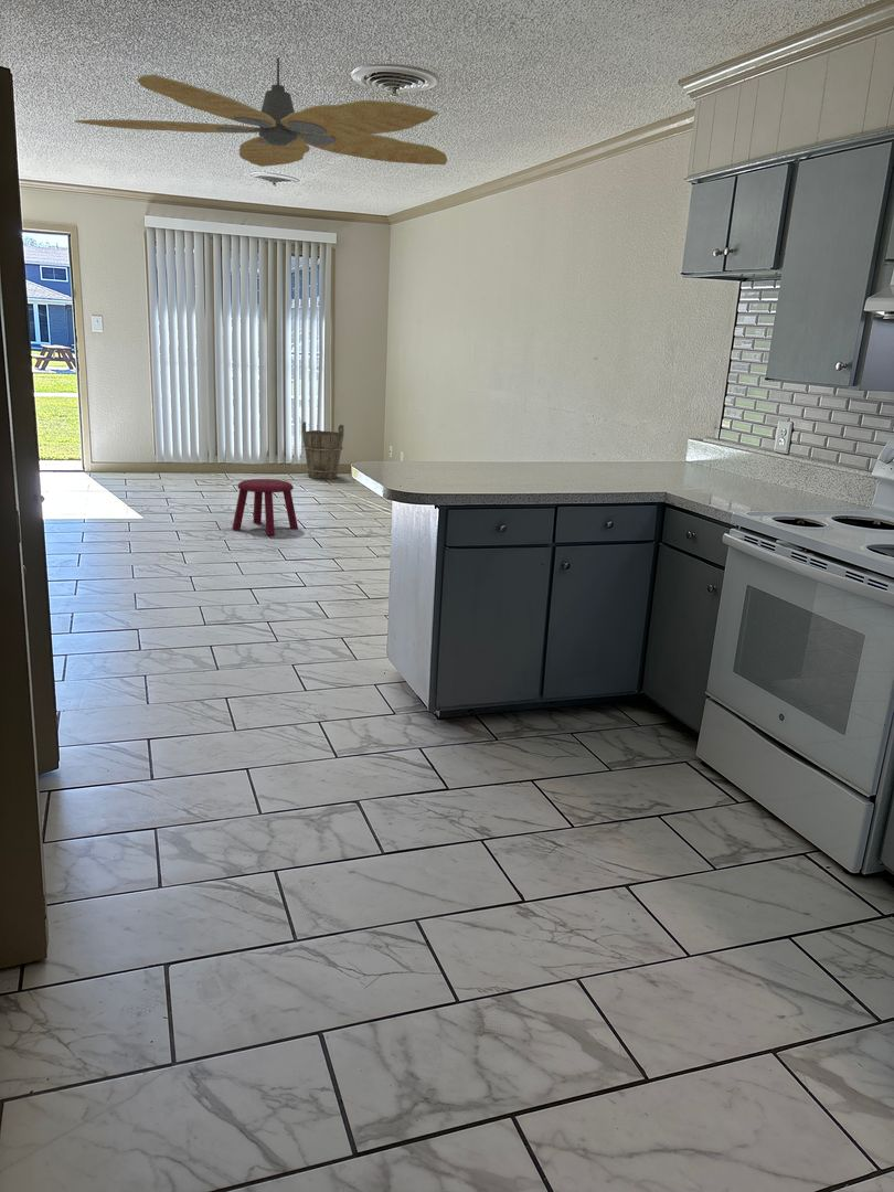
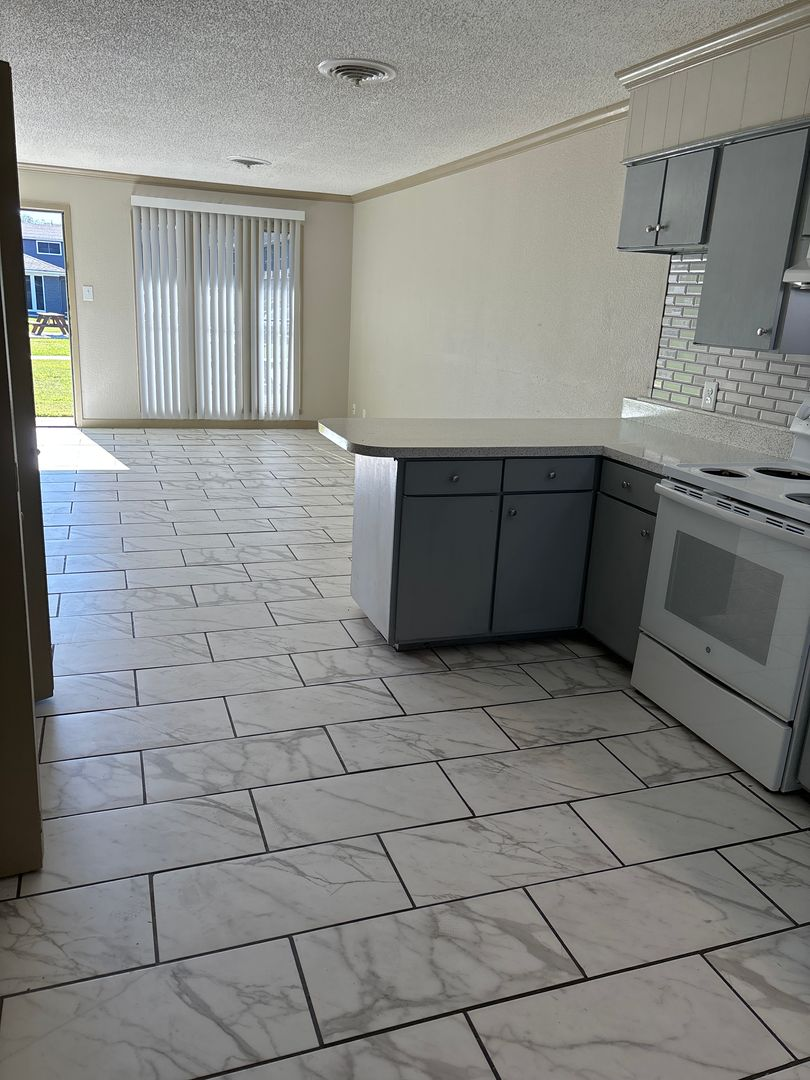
- stool (265, 505)
- bucket (322, 449)
- ceiling fan (270, 104)
